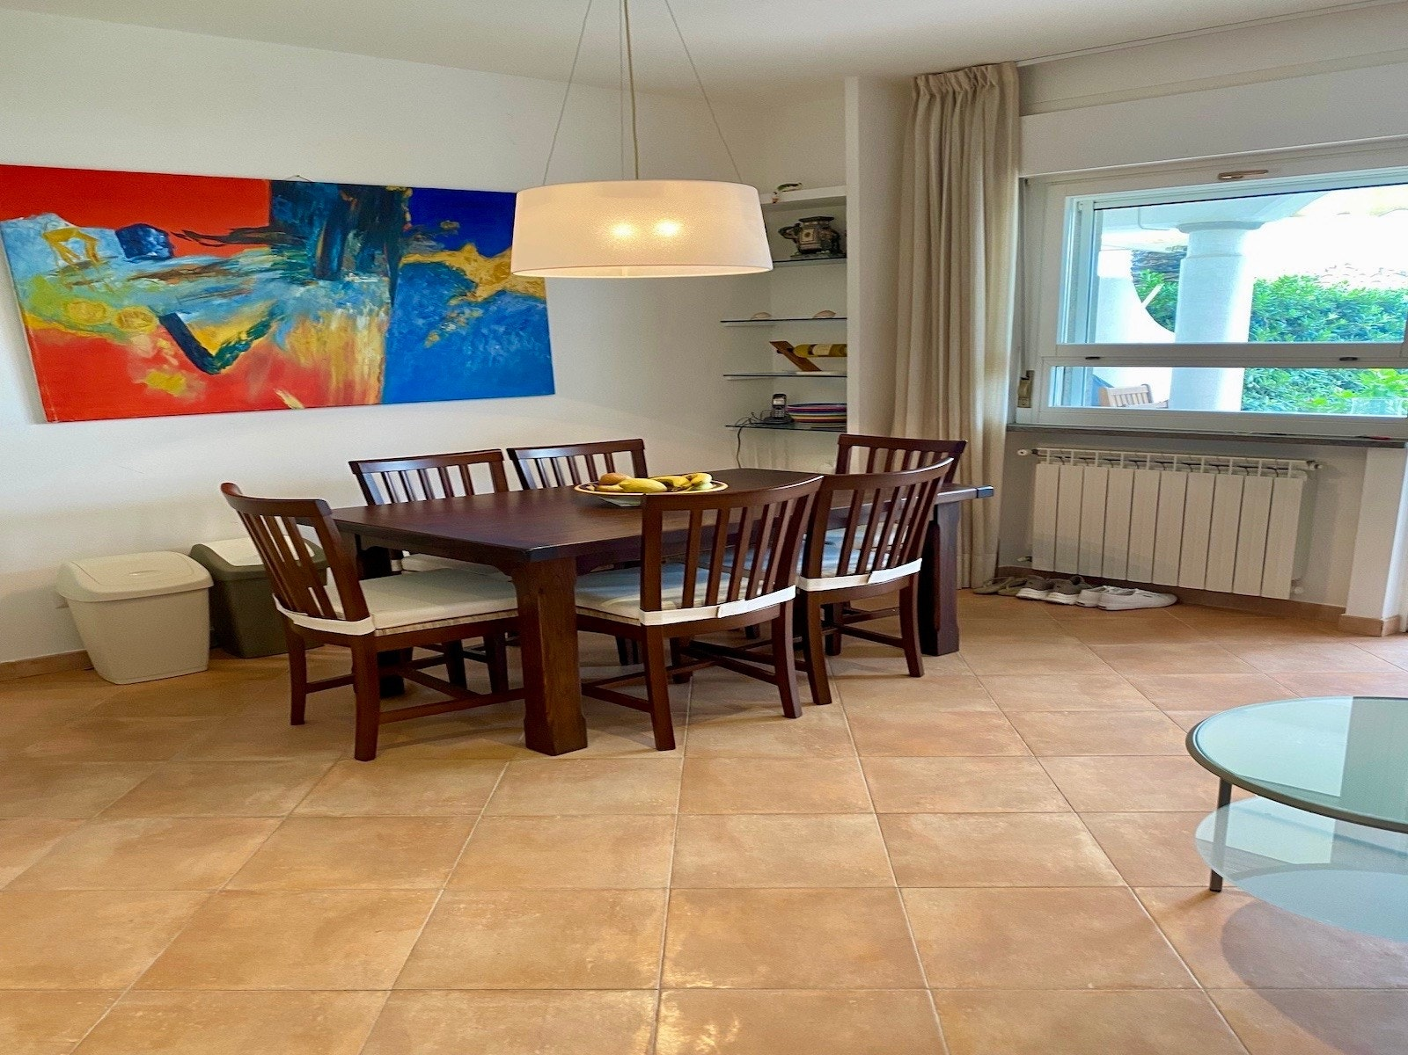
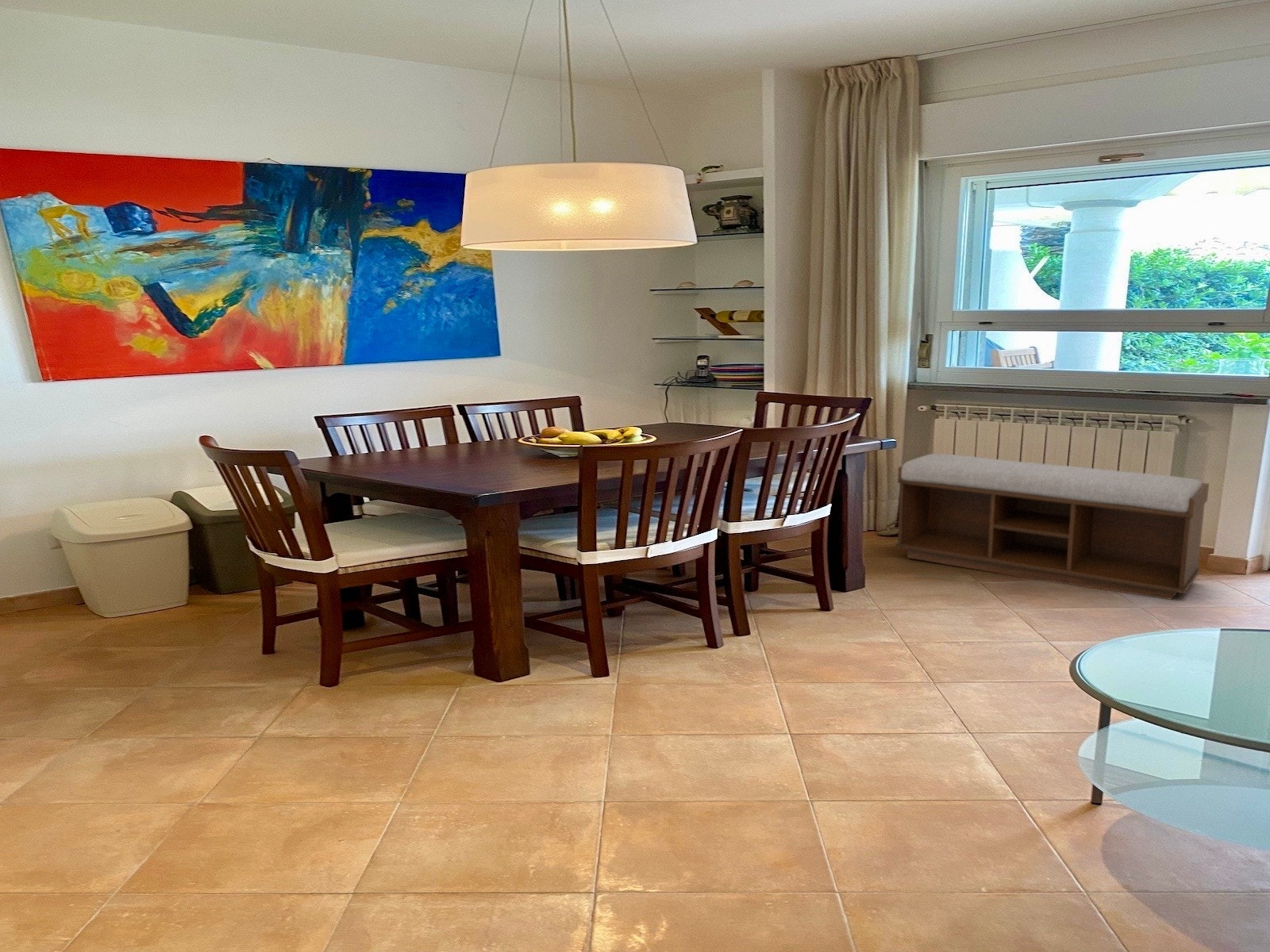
+ bench (1041, 519)
